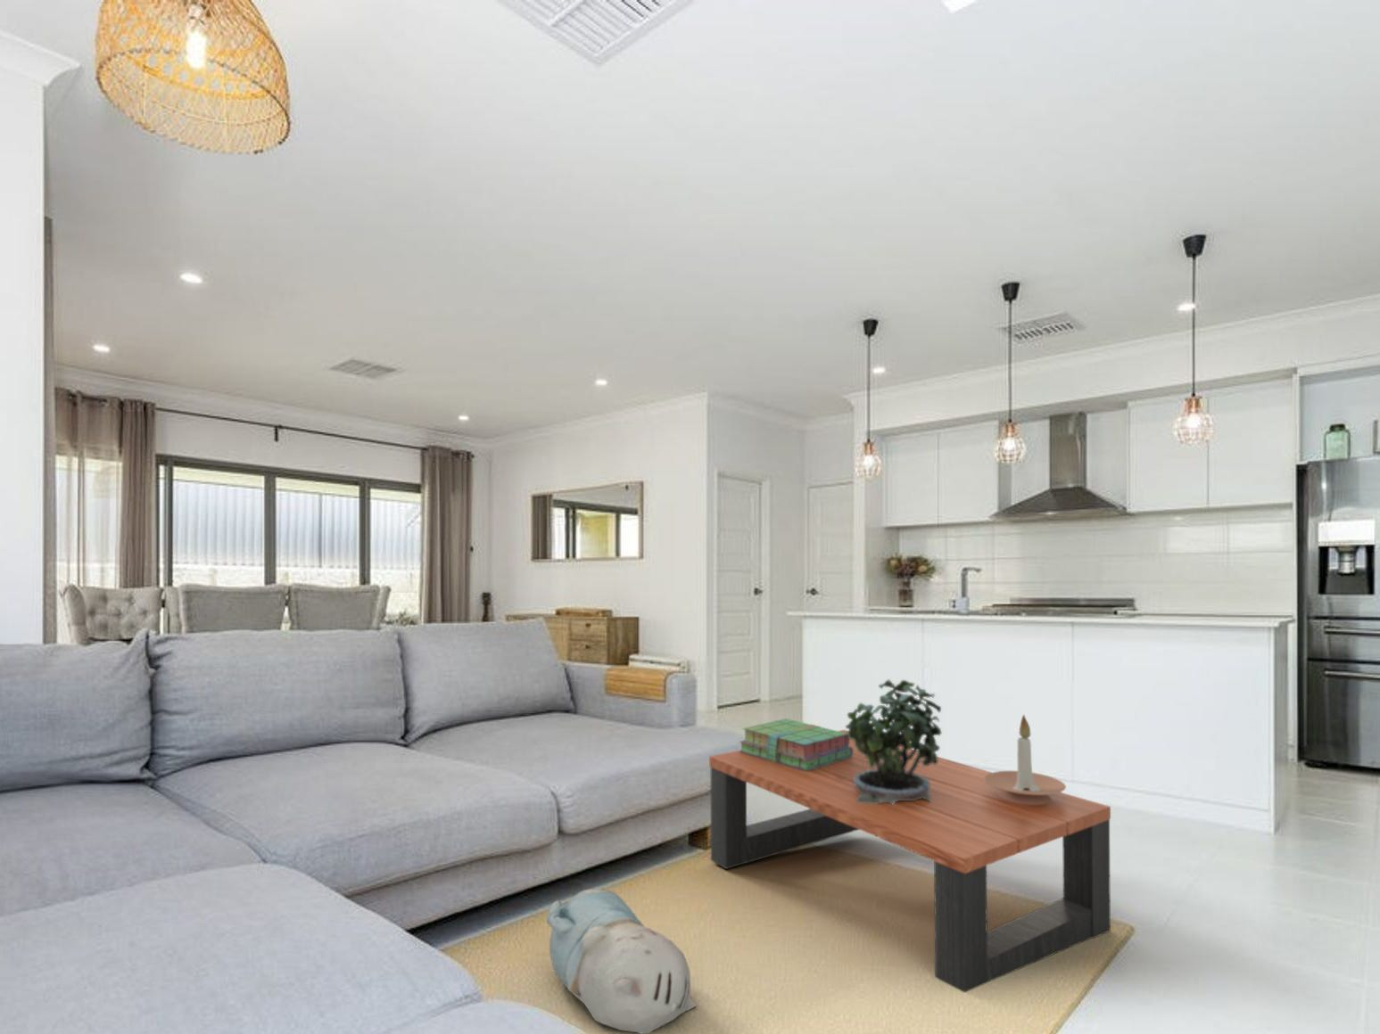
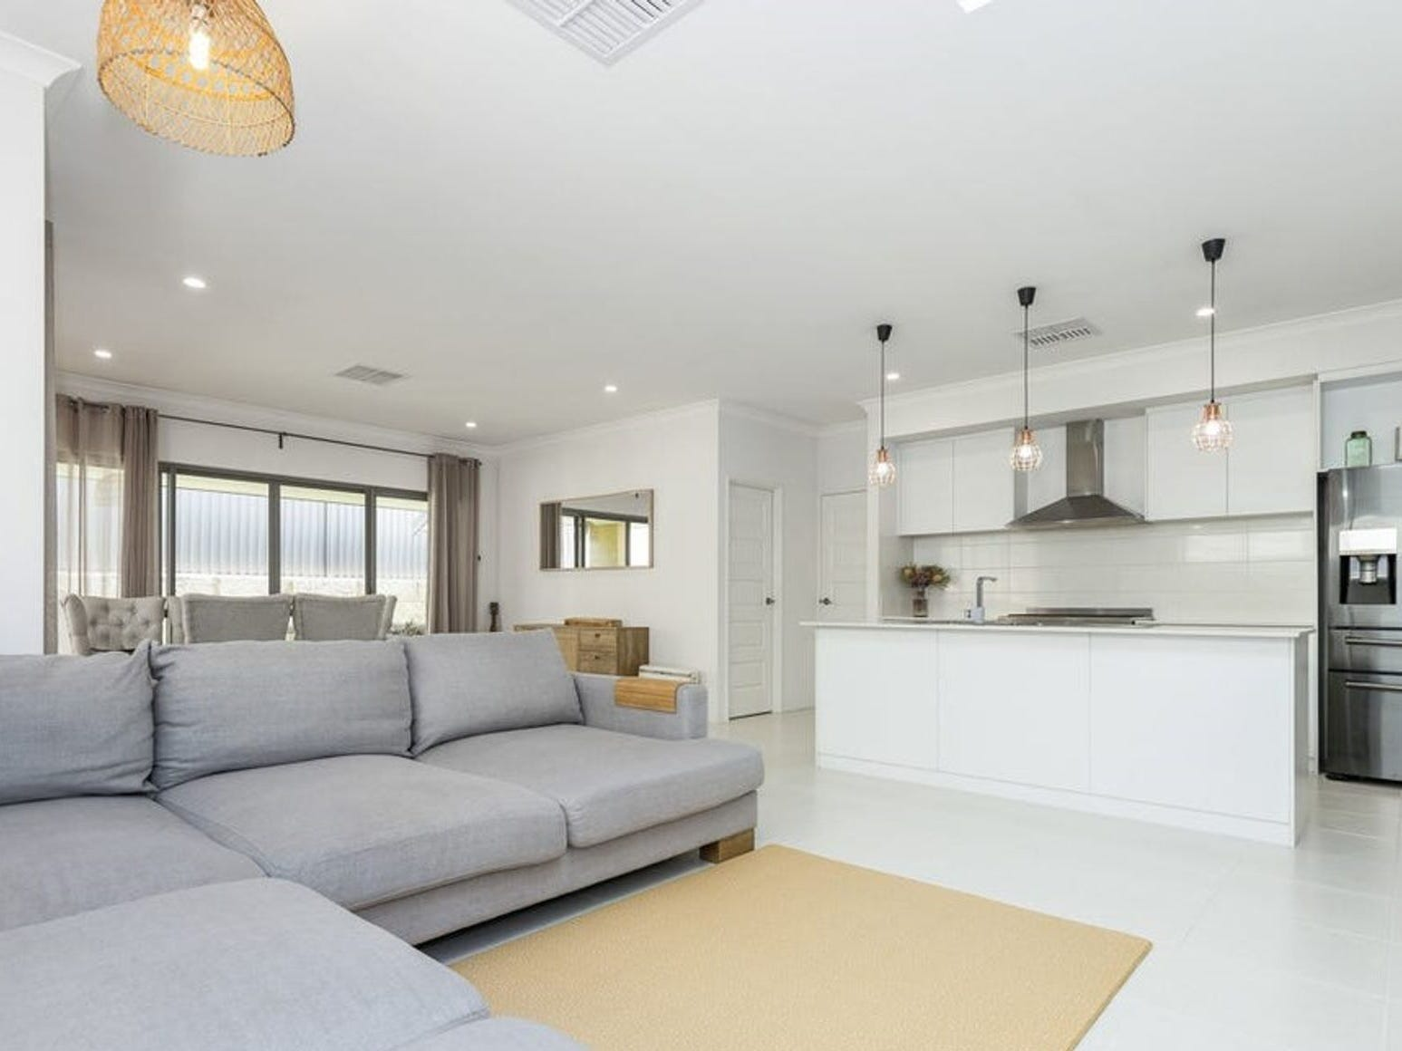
- coffee table (890, 835)
- stack of books (794, 742)
- candle holder (1024, 754)
- plush toy (620, 950)
- potted plant (894, 732)
